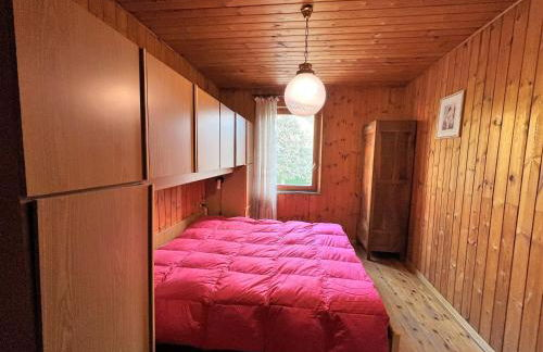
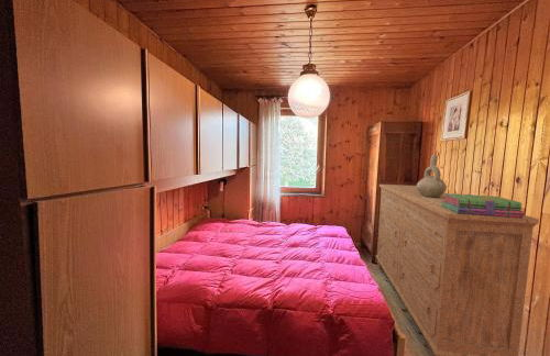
+ dresser (425, 251)
+ stack of books (479, 203)
+ decorative vase (431, 176)
